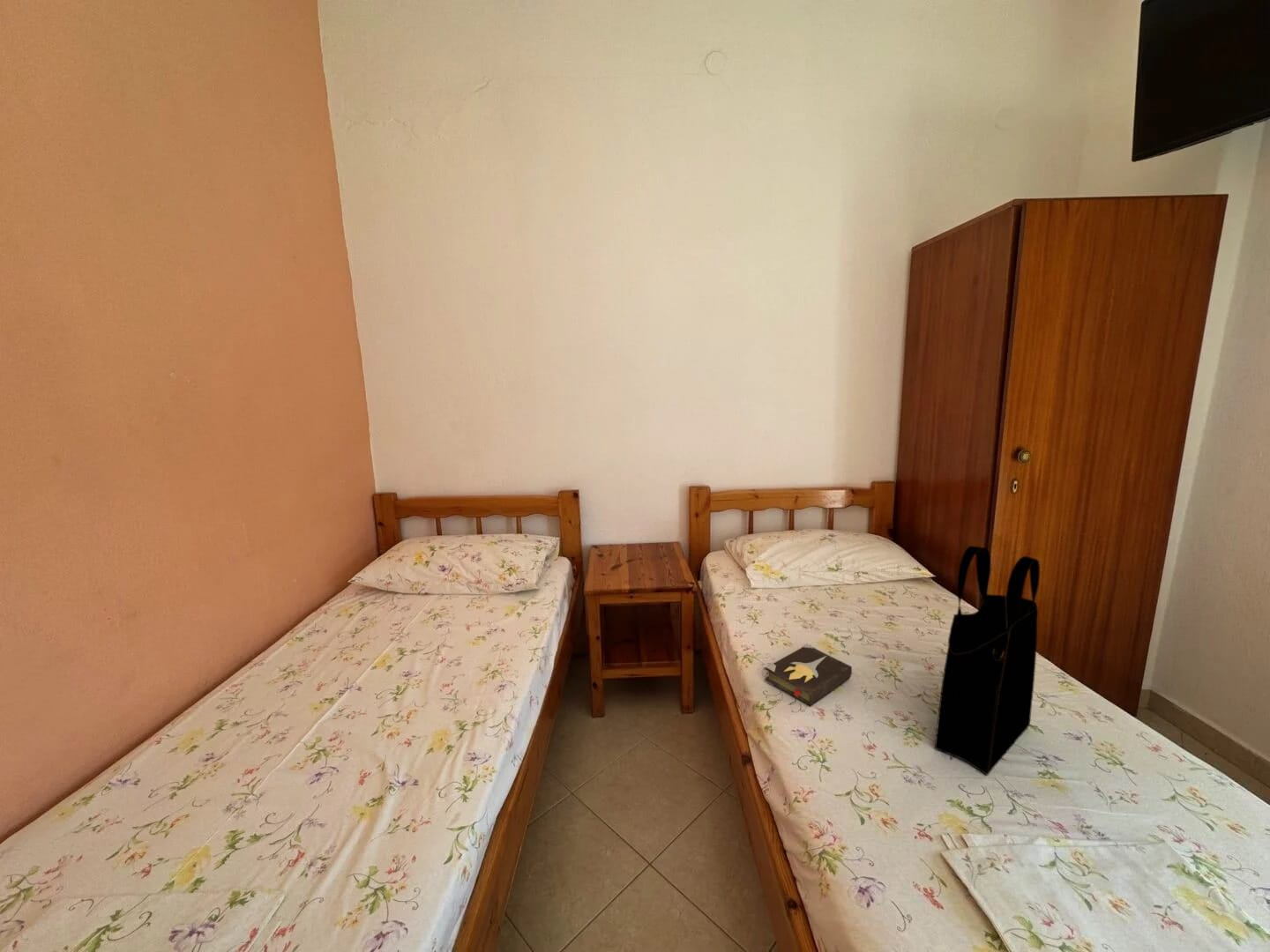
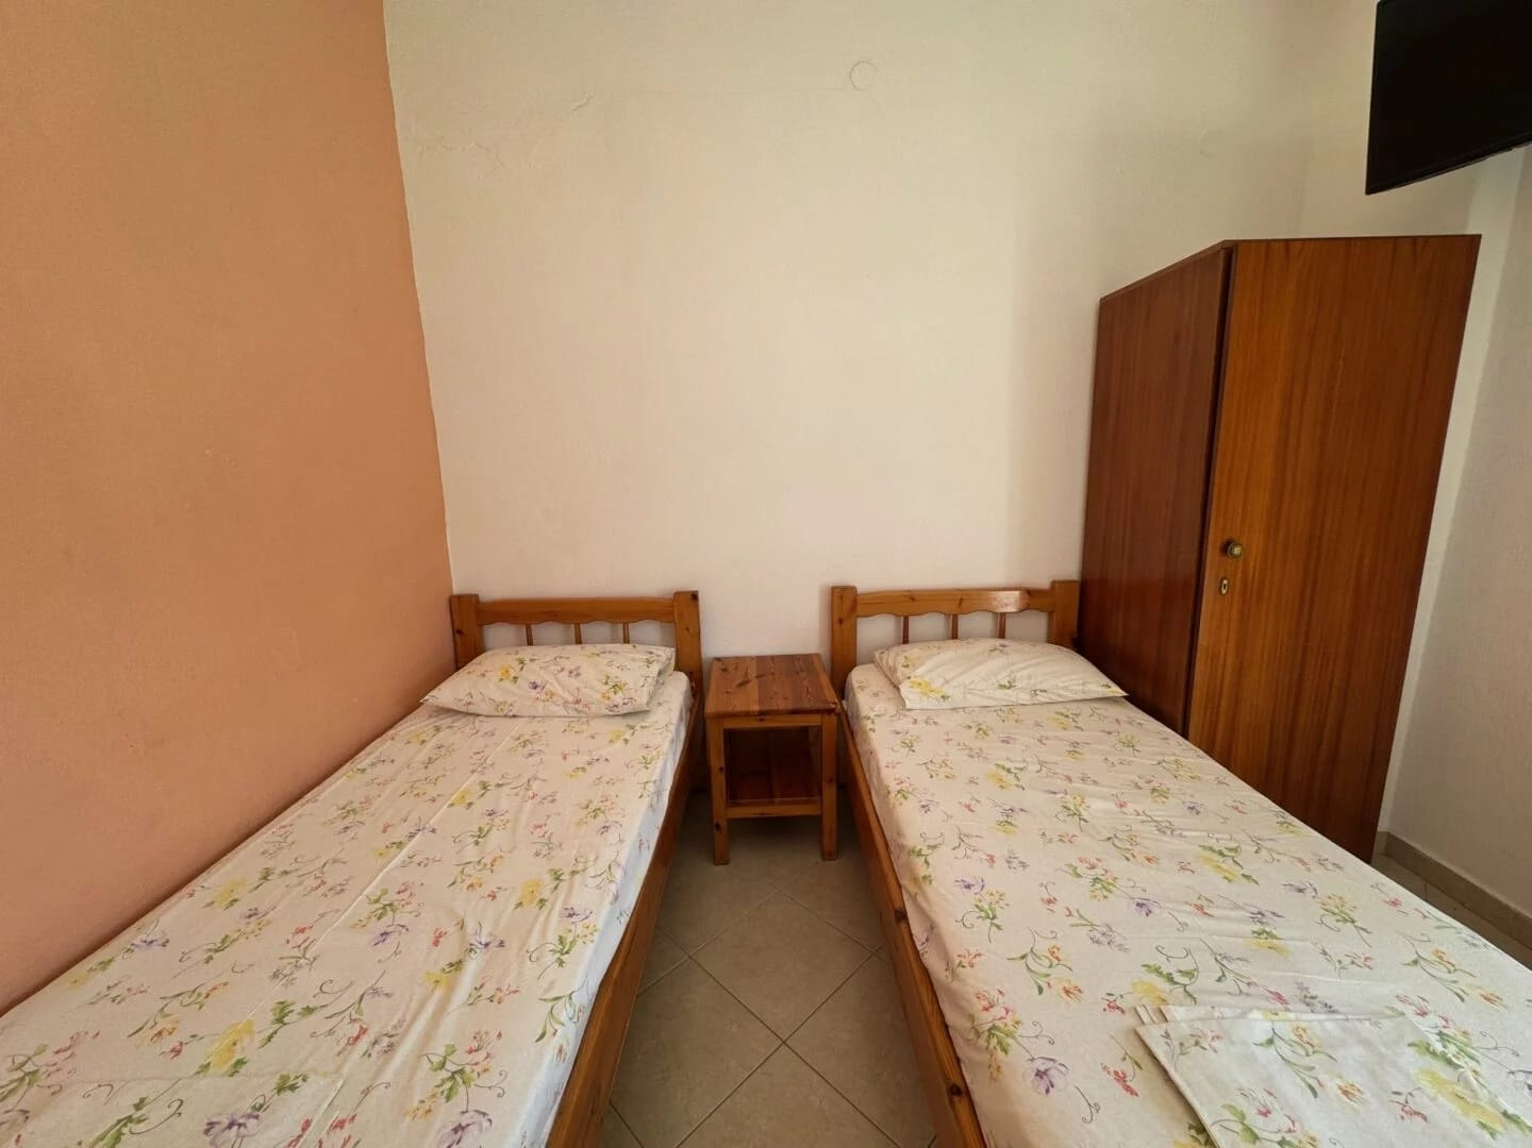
- hardback book (808, 672)
- tote bag (991, 648)
